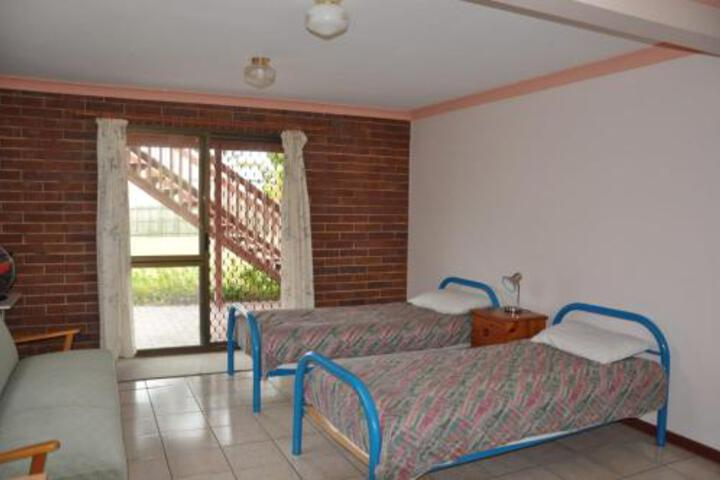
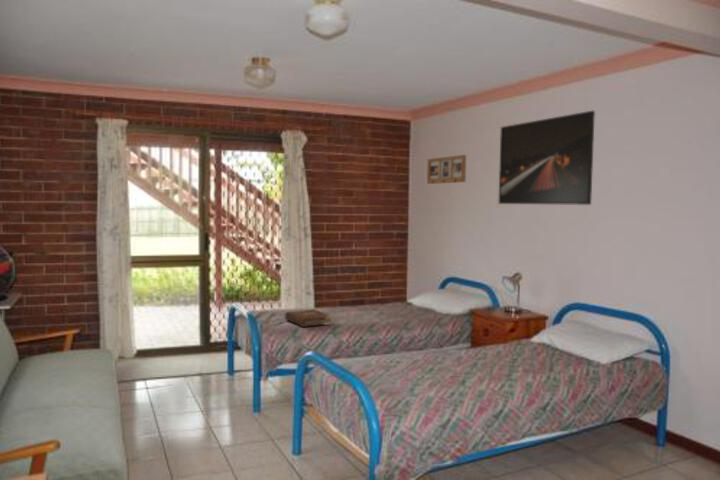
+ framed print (541, 162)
+ book (308, 318)
+ picture frame (444, 170)
